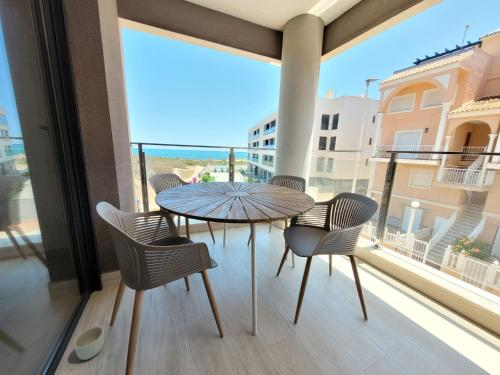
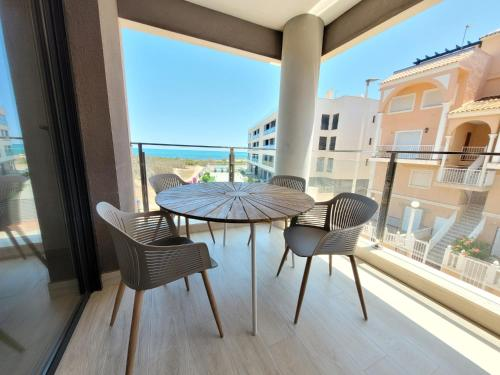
- planter (90, 344)
